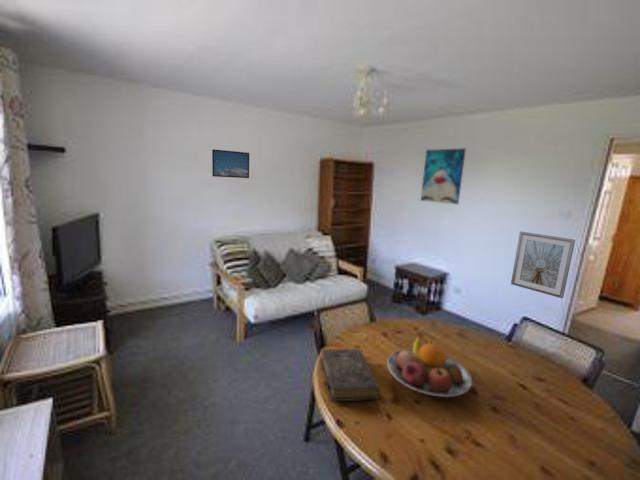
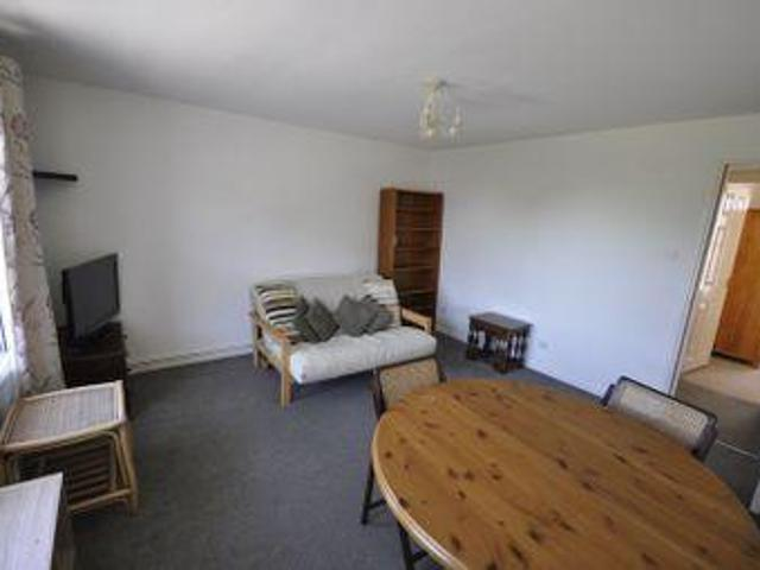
- book (347, 372)
- wall art (441, 176)
- fruit bowl (428, 366)
- picture frame (540, 263)
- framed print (231, 164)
